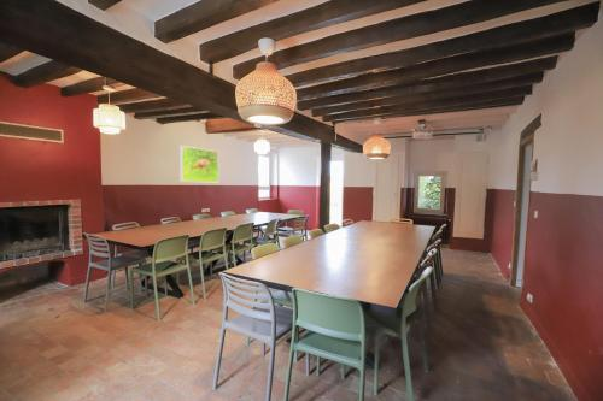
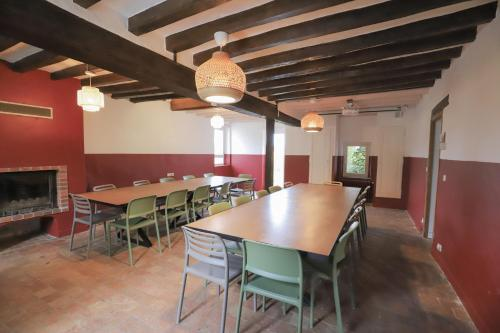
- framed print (200, 165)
